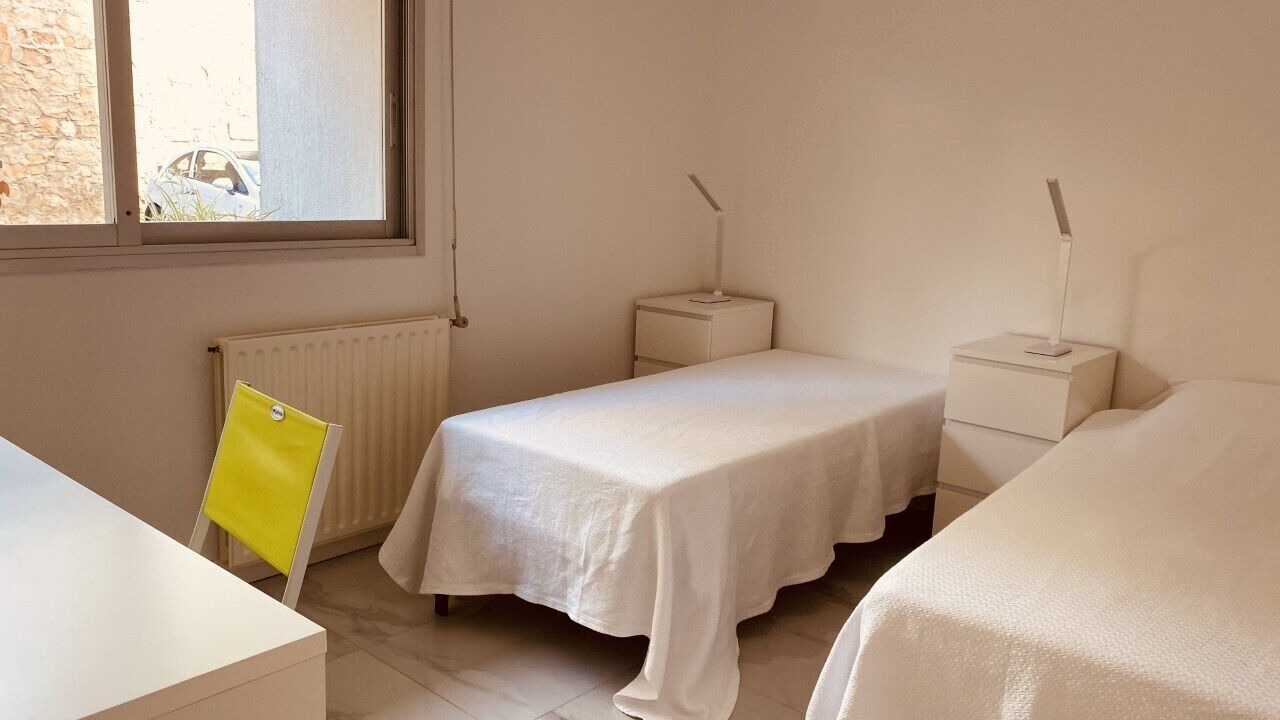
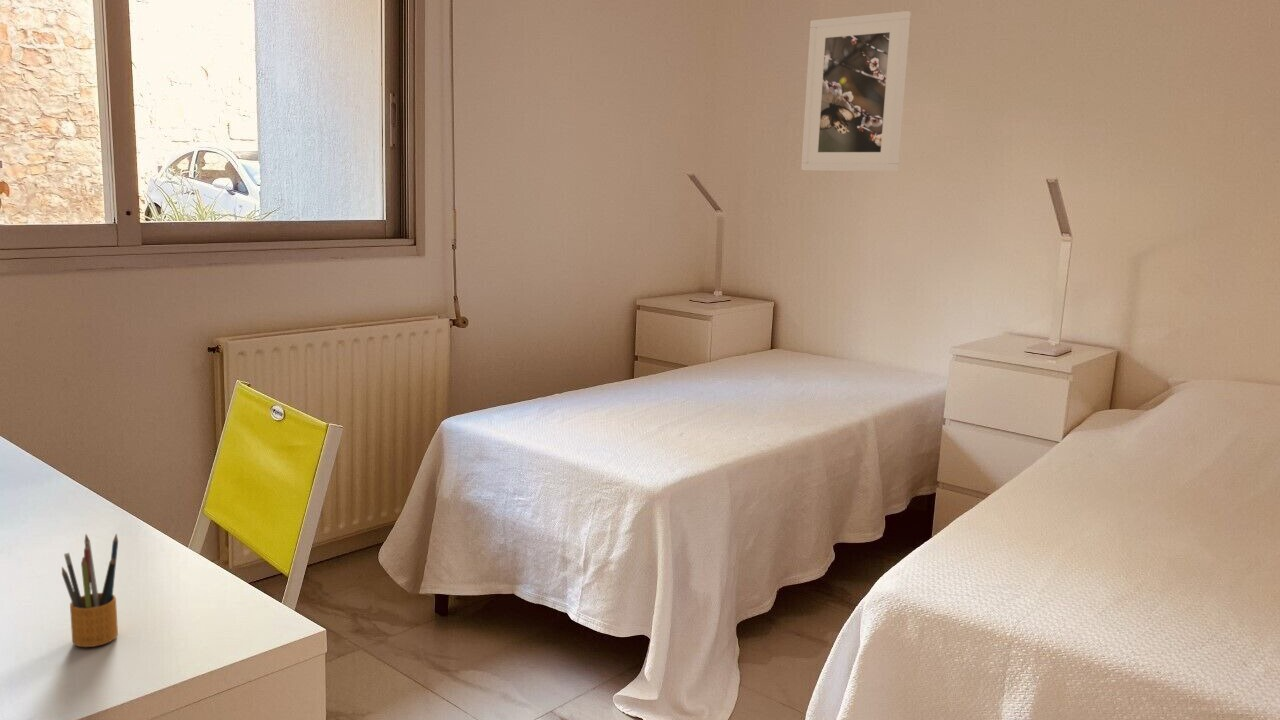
+ pencil box (95, 591)
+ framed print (853, 94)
